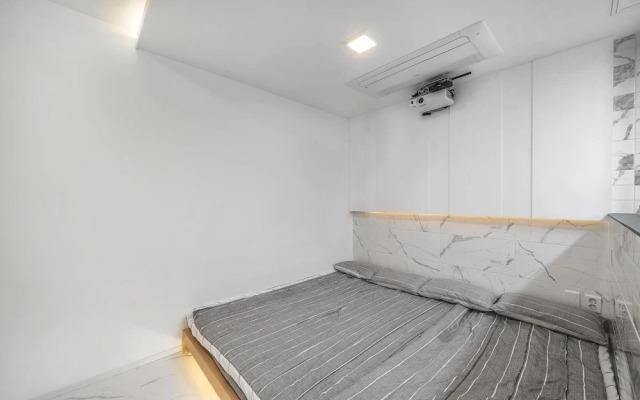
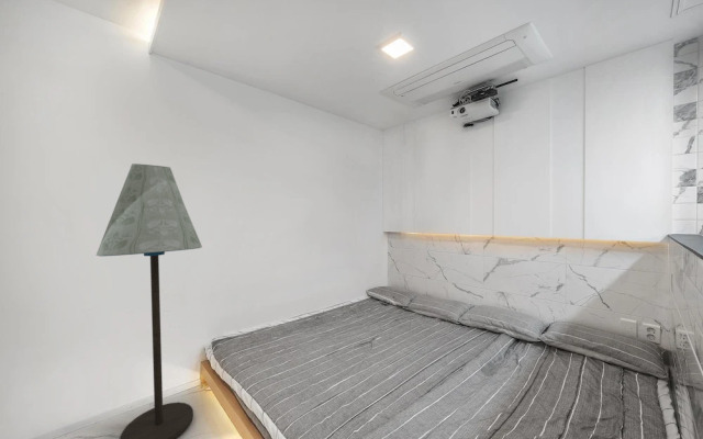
+ floor lamp (155, 295)
